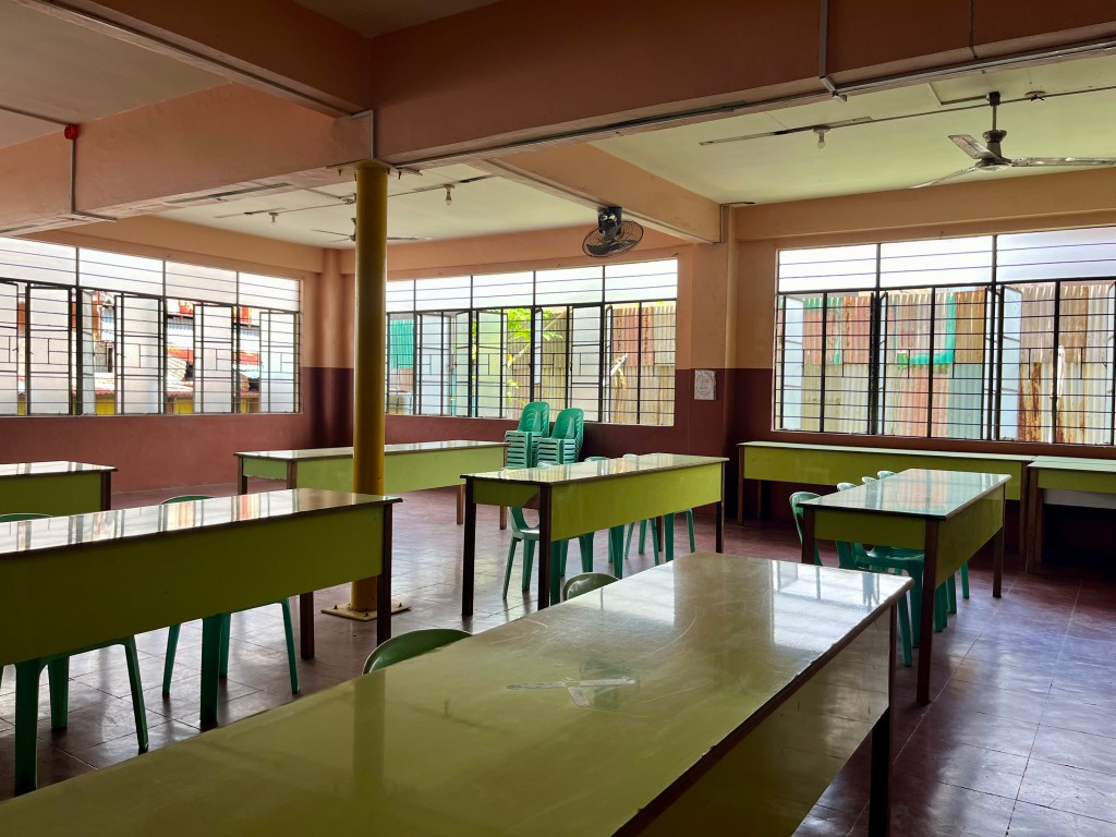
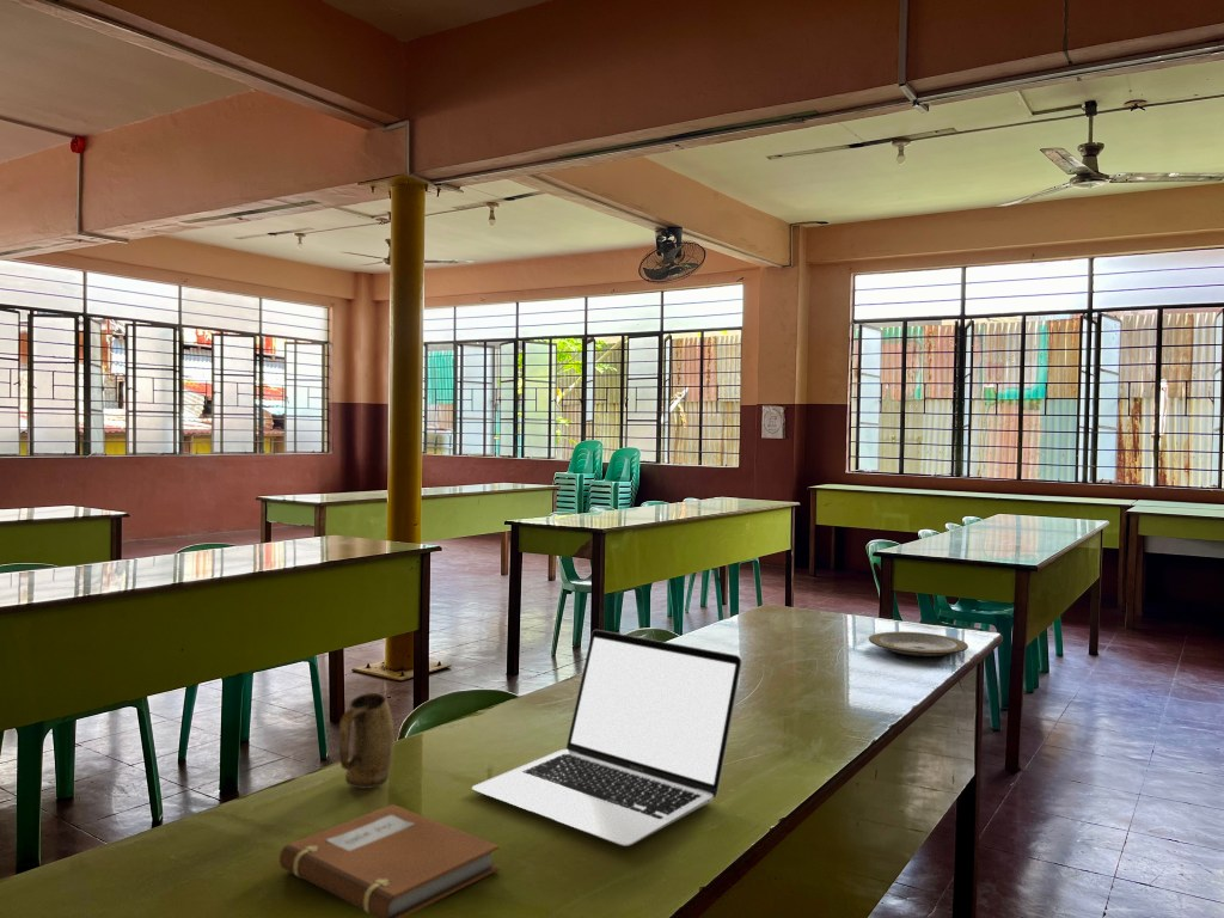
+ plate (917, 645)
+ laptop (607, 723)
+ notebook (386, 856)
+ mug (360, 741)
